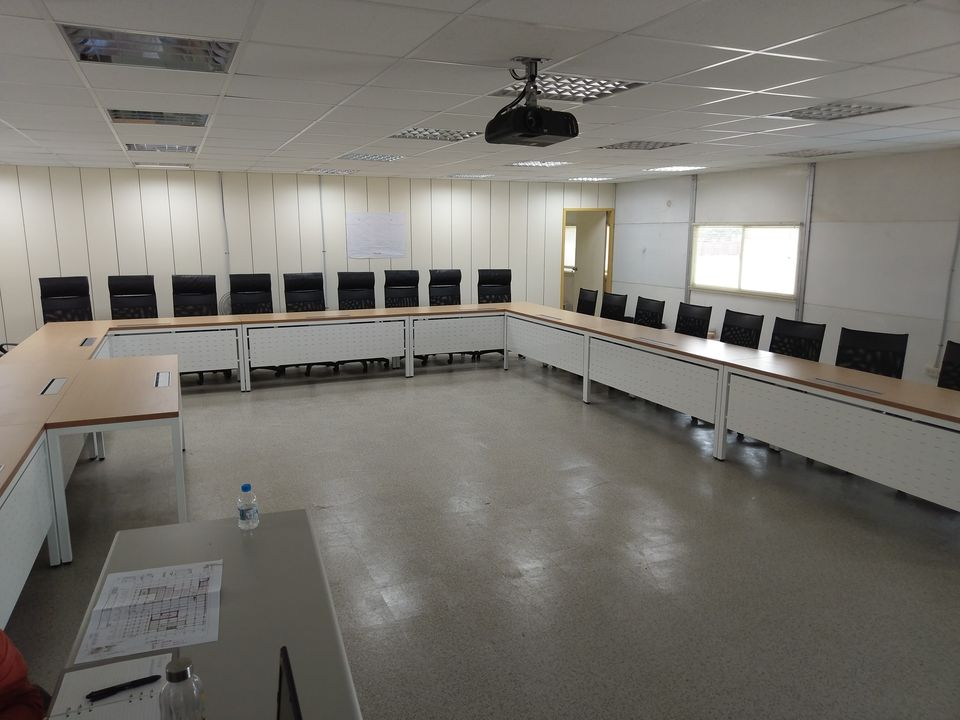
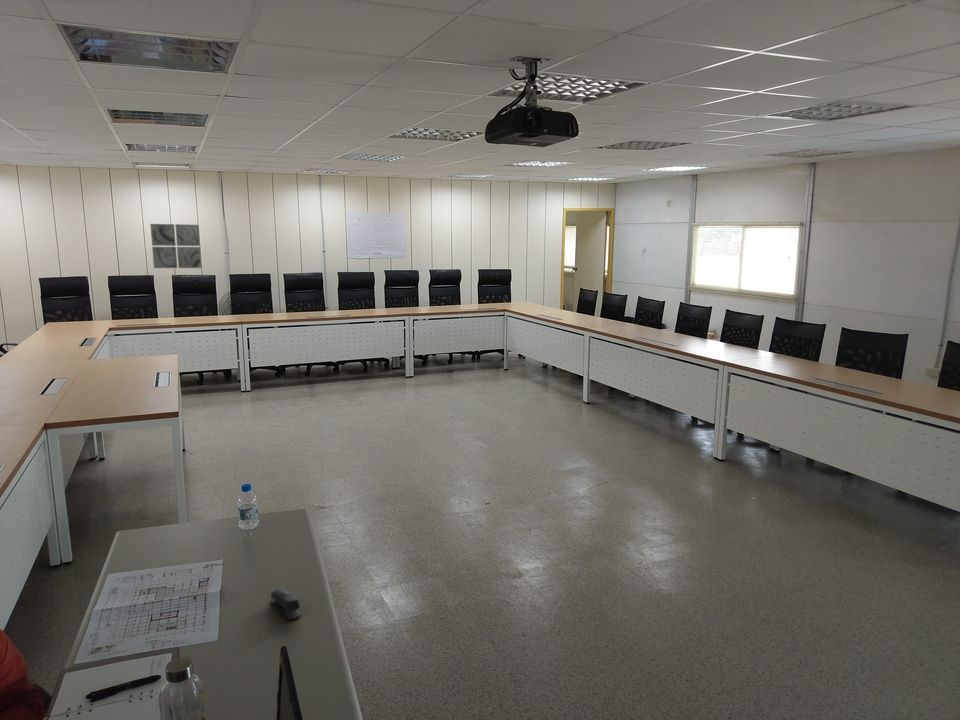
+ wall art (175, 245)
+ stapler (285, 599)
